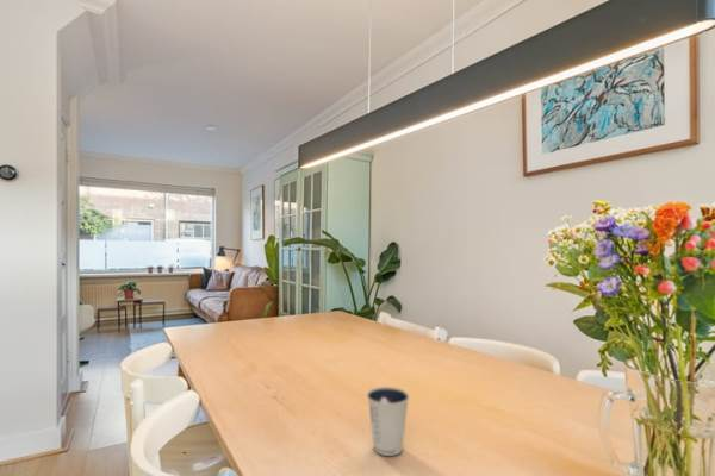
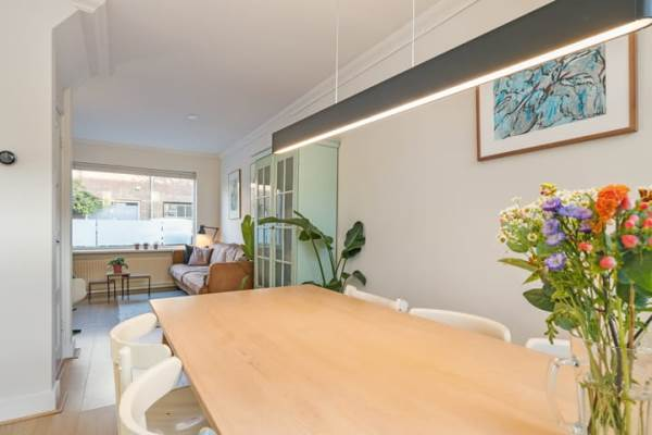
- dixie cup (387, 421)
